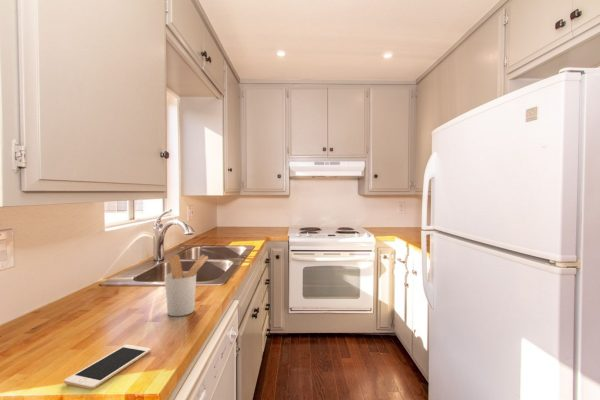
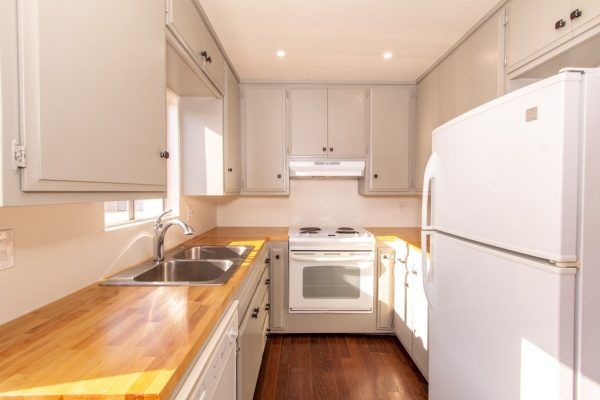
- utensil holder (188, 282)
- cell phone (111, 364)
